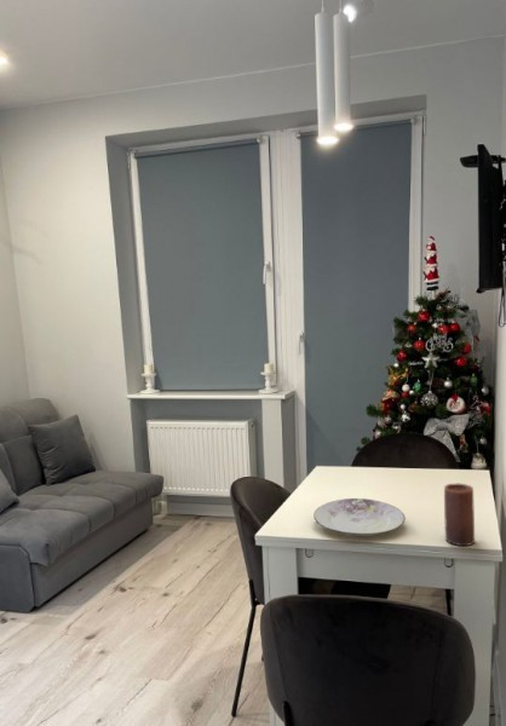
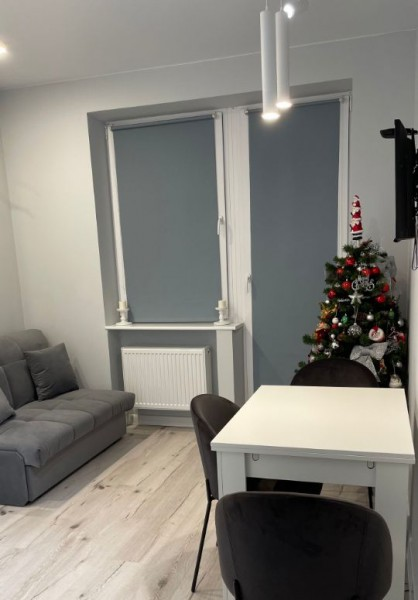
- candle (459, 513)
- plate (358, 519)
